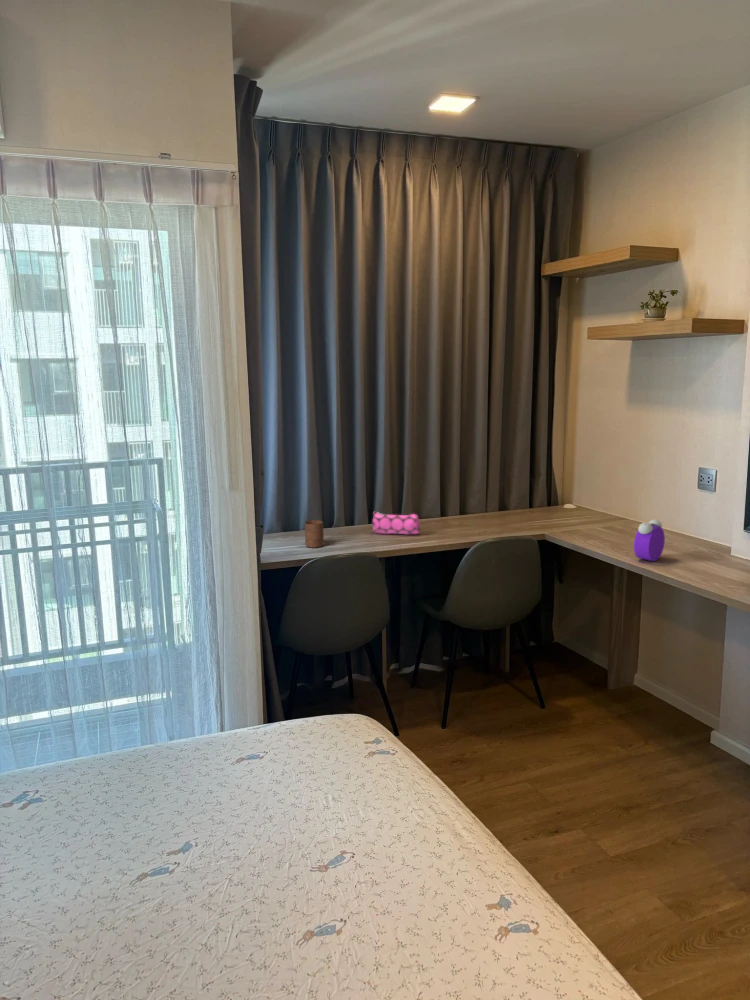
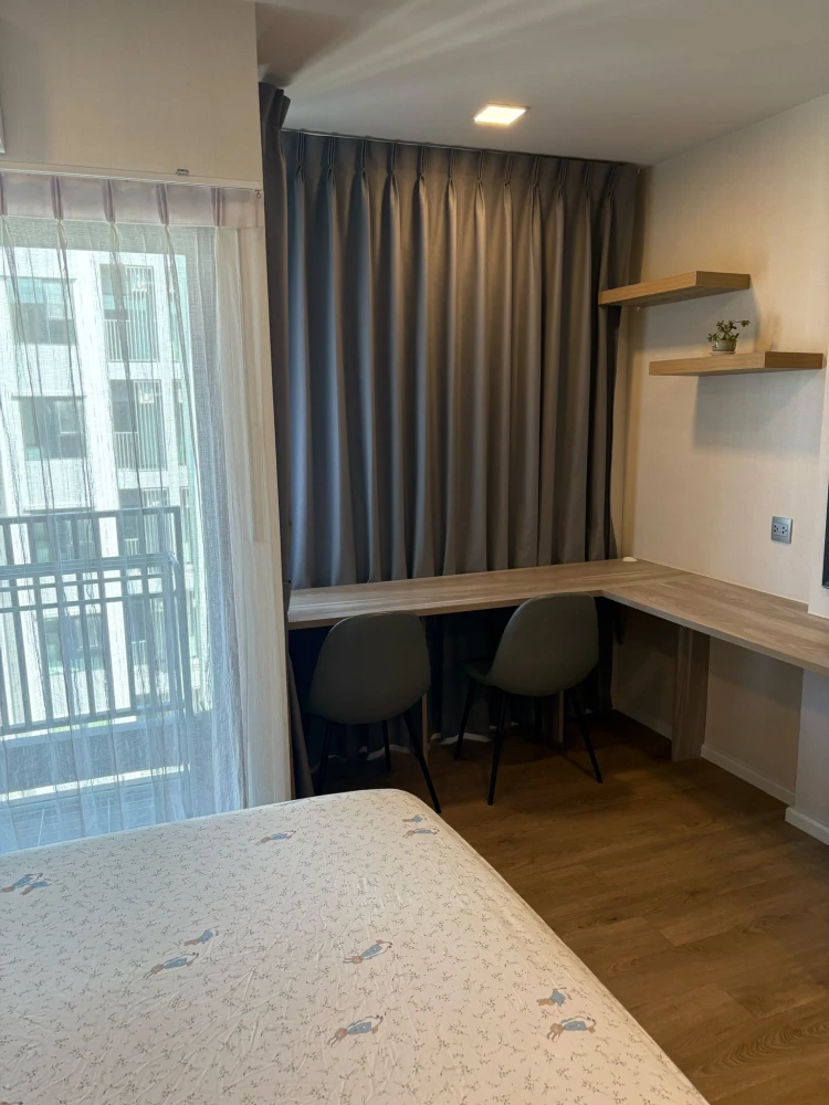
- cup (313, 533)
- pencil case (396, 522)
- alarm clock (649, 540)
